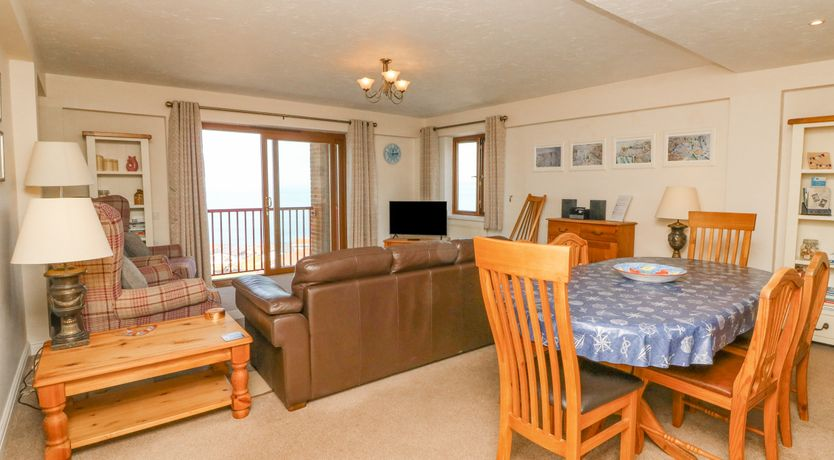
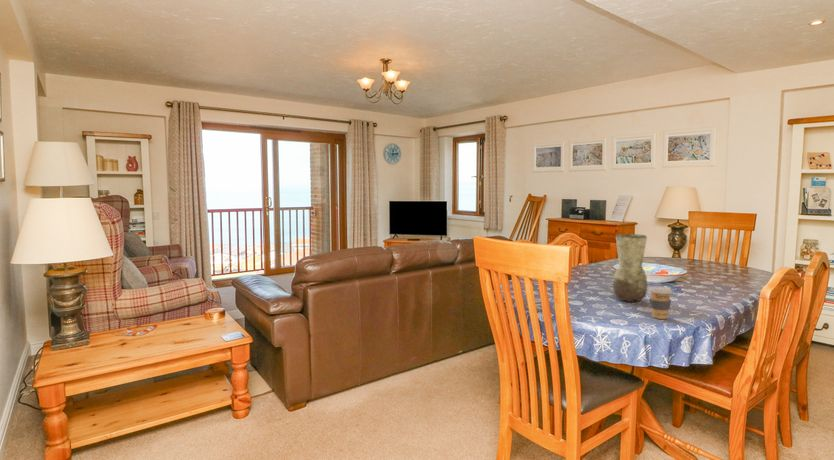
+ vase (630, 267)
+ coffee cup (659, 302)
